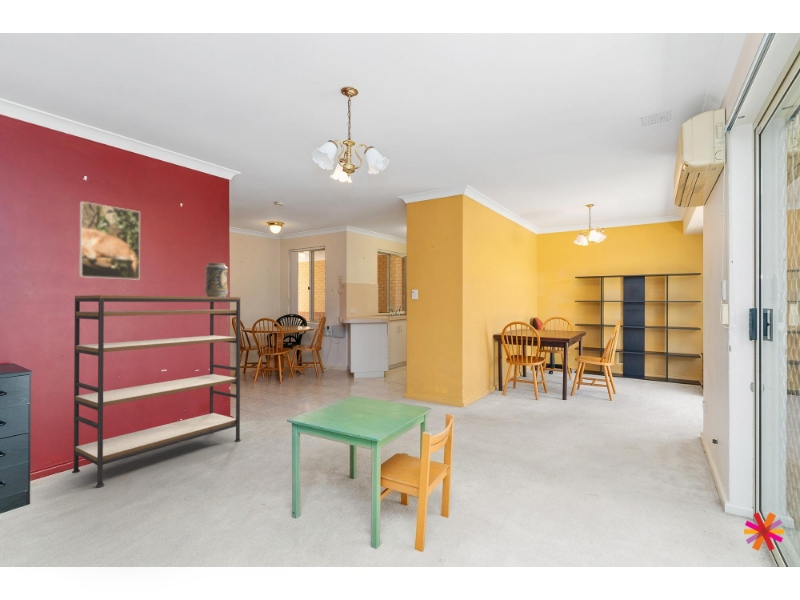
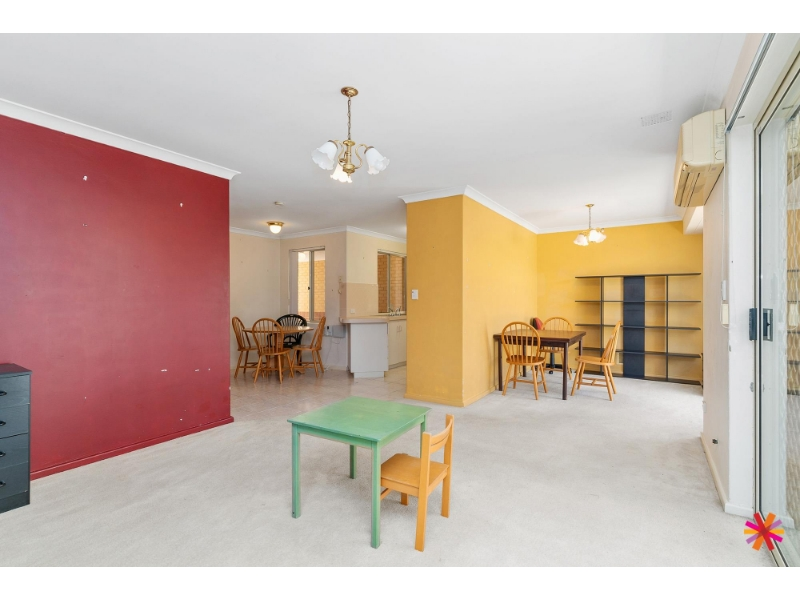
- shelving unit (167, 381)
- decorative vase (216, 280)
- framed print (111, 242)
